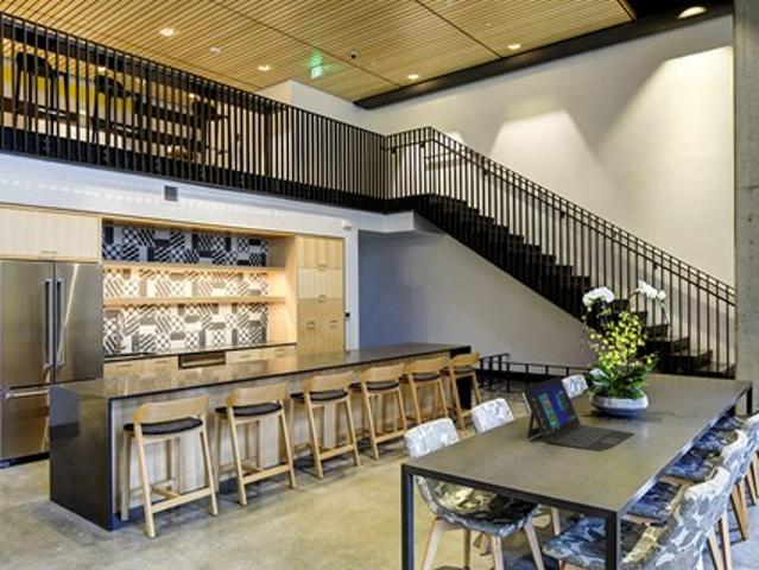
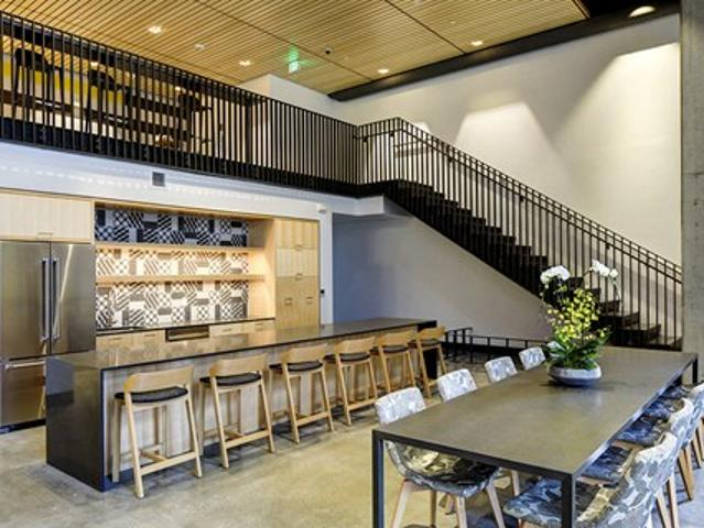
- laptop (575, 412)
